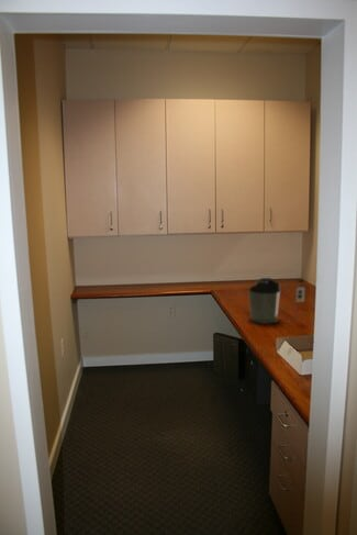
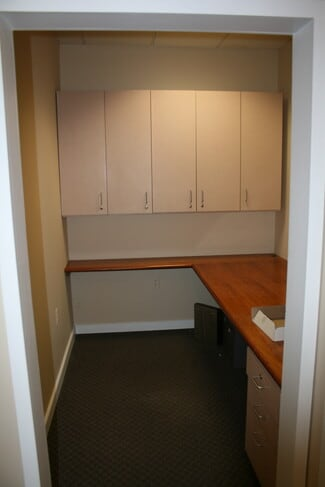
- coffee maker (272, 298)
